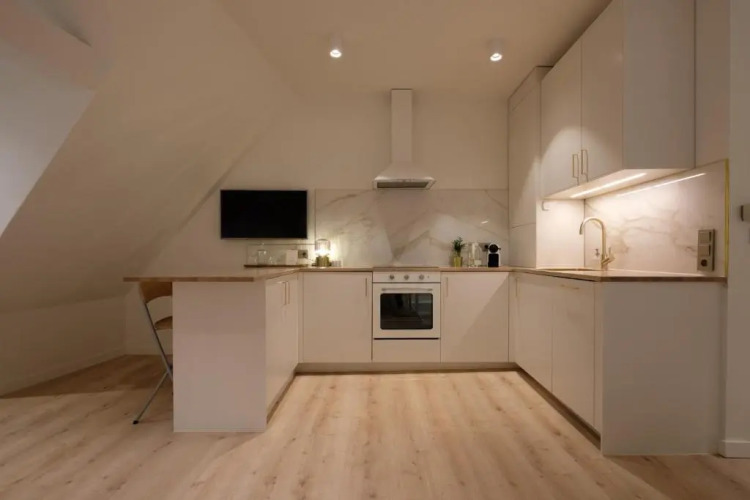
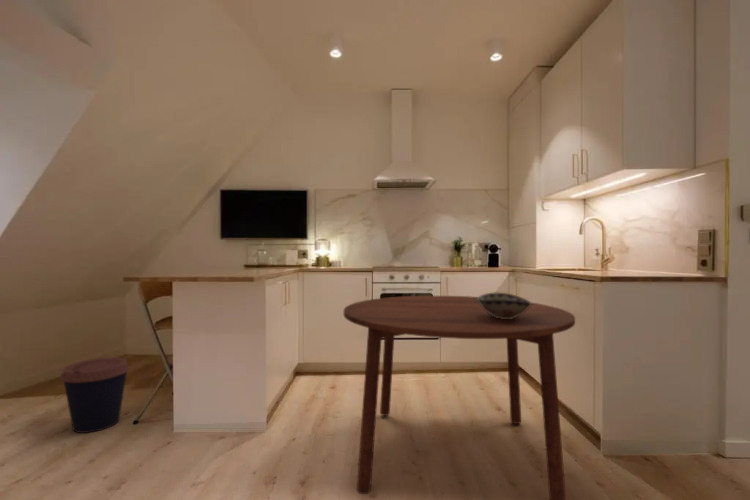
+ coffee cup (96, 394)
+ decorative bowl (503, 306)
+ dining table (457, 338)
